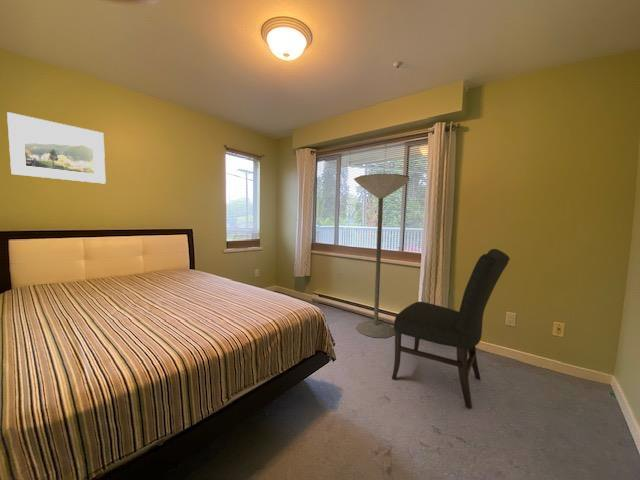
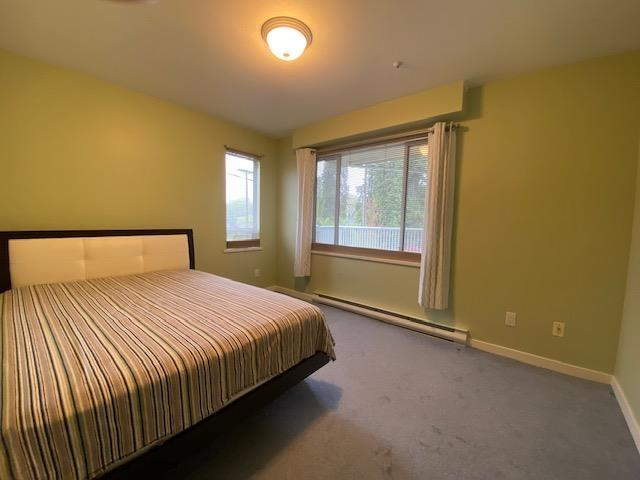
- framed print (61, 151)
- floor lamp (378, 255)
- chair (448, 315)
